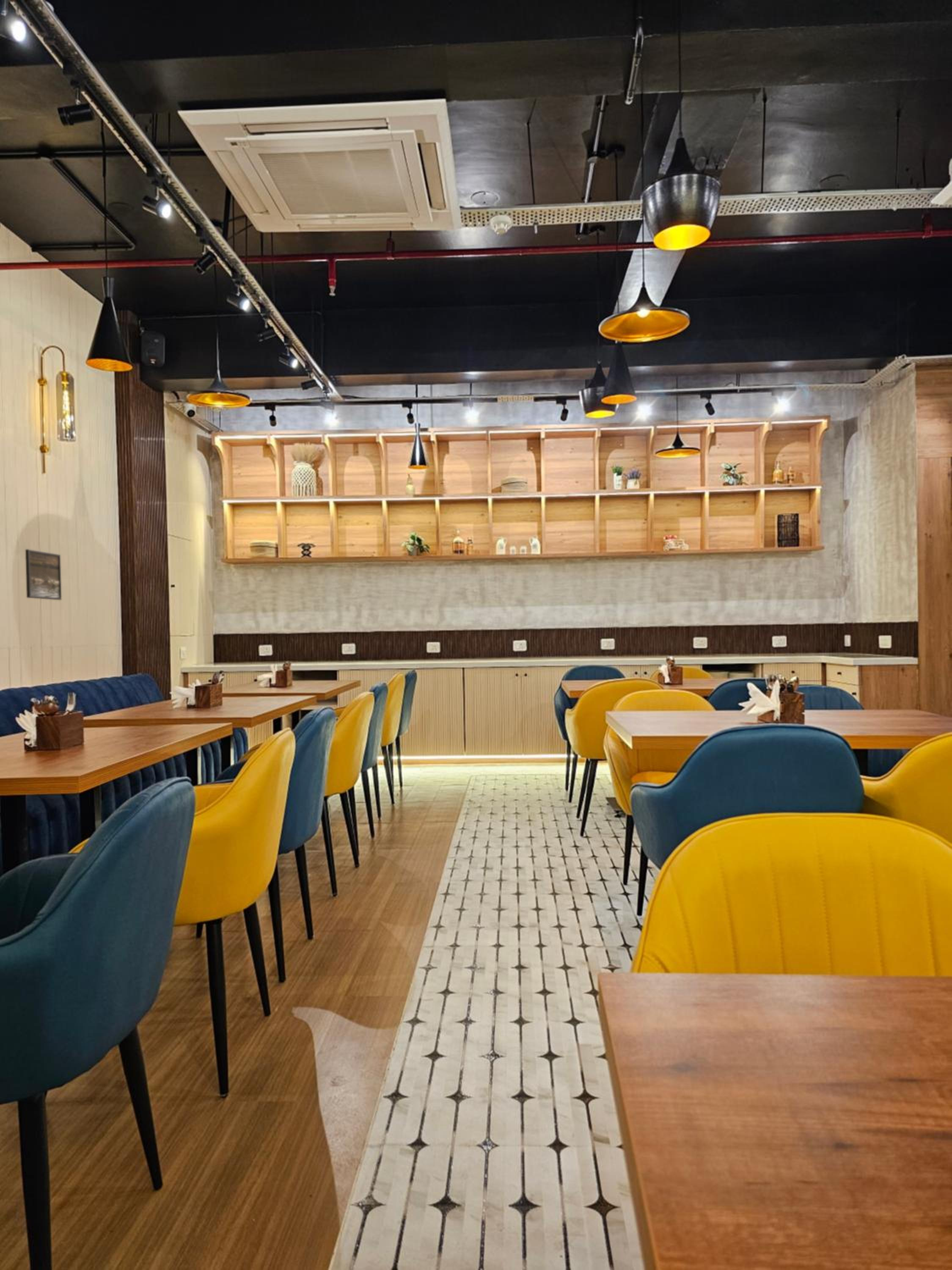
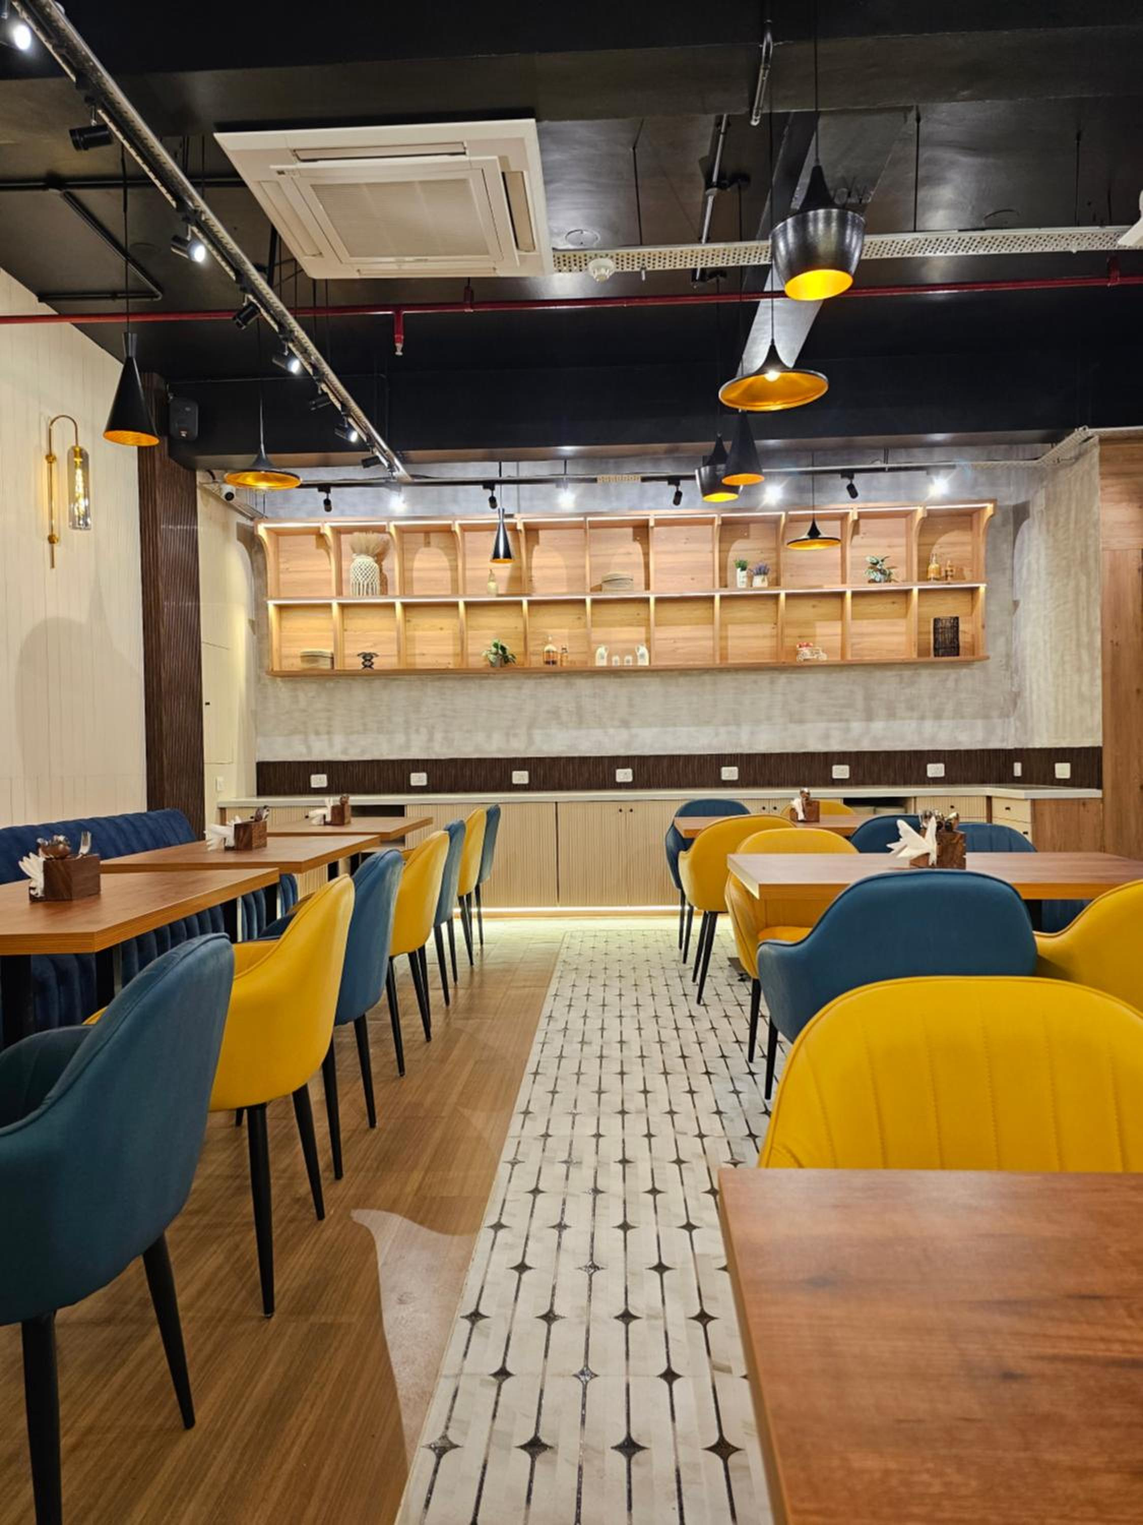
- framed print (44, 575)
